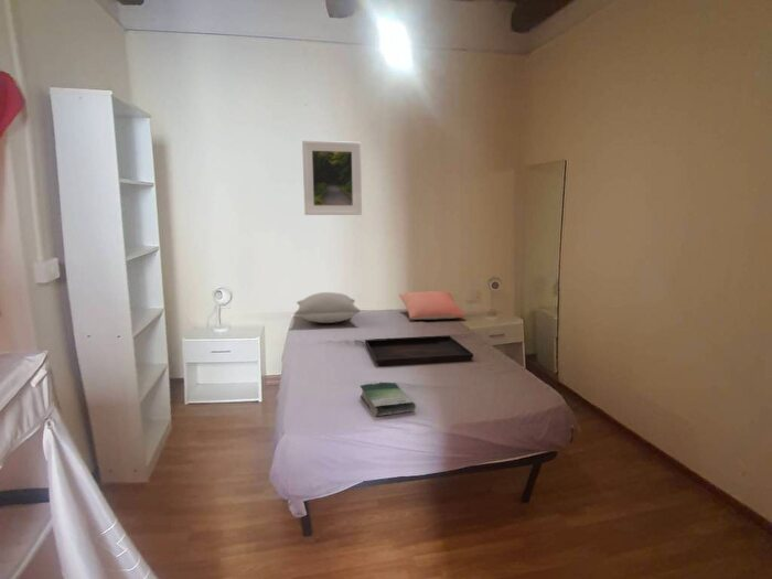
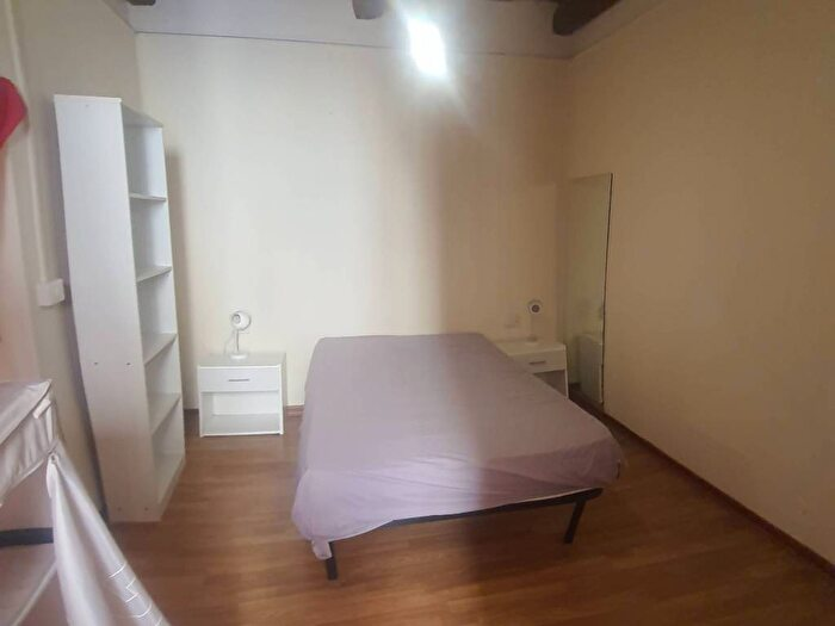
- pillow (326, 305)
- pillow (430, 304)
- book (386, 397)
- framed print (332, 179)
- serving tray (416, 350)
